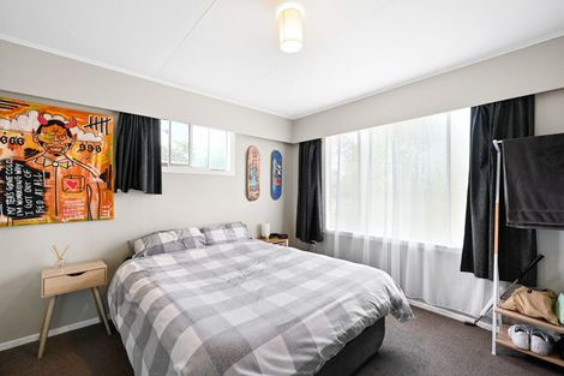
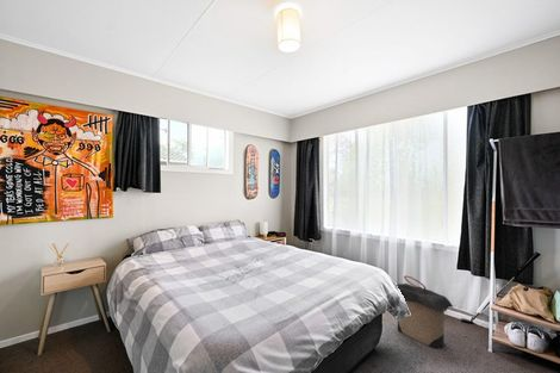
+ laundry hamper (421, 306)
